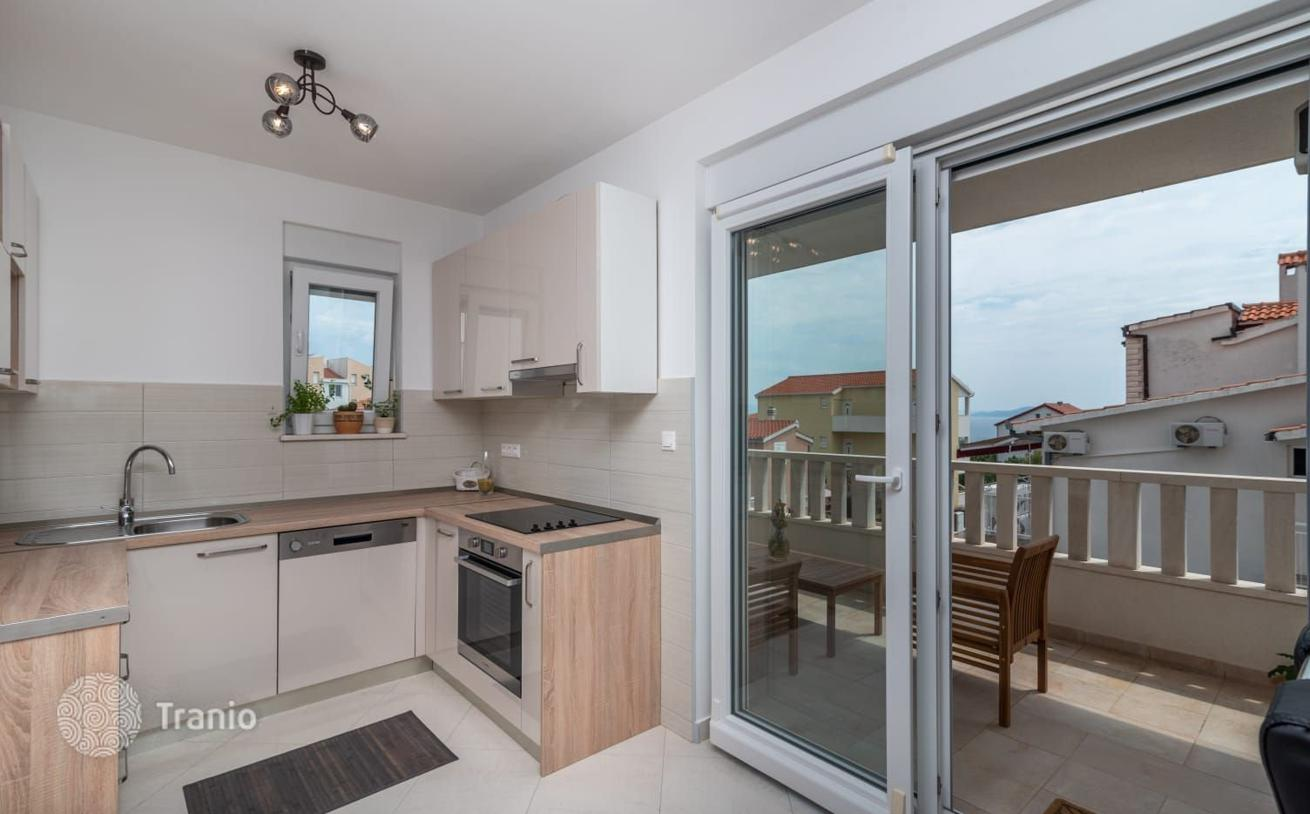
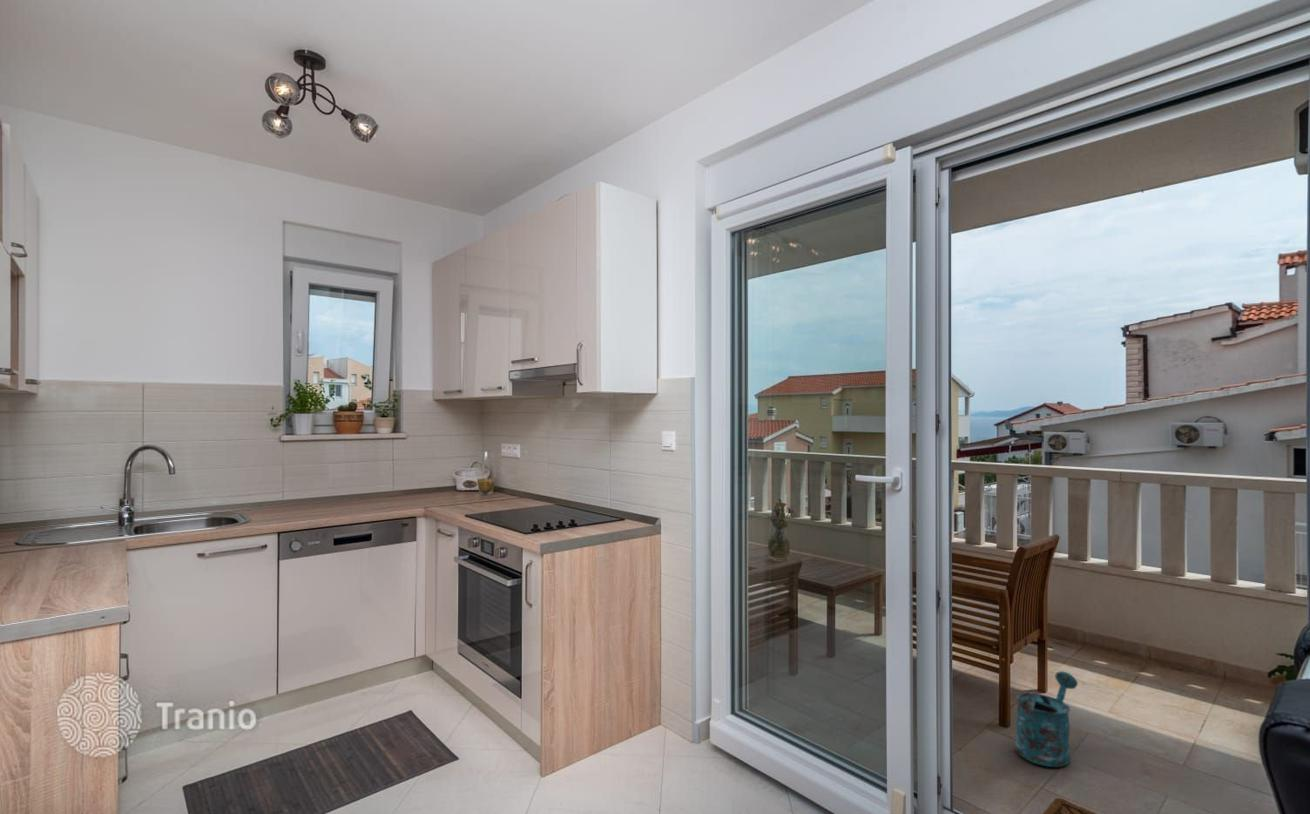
+ watering can (1048, 715)
